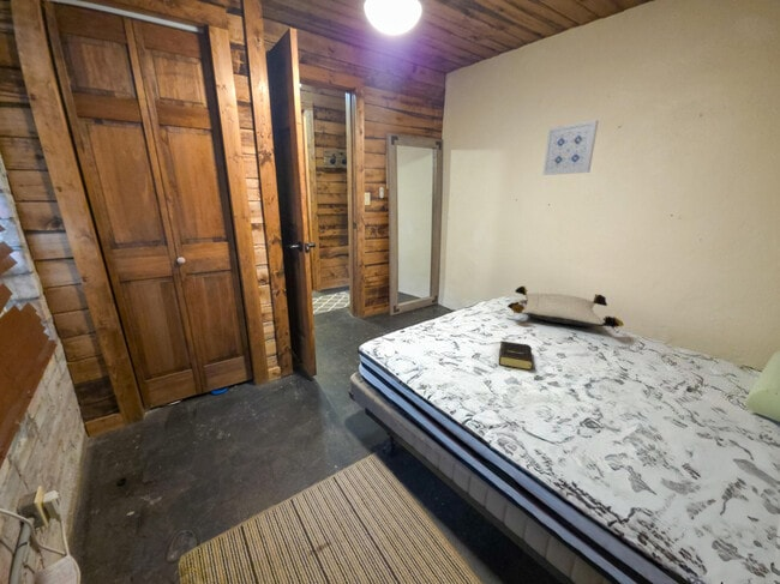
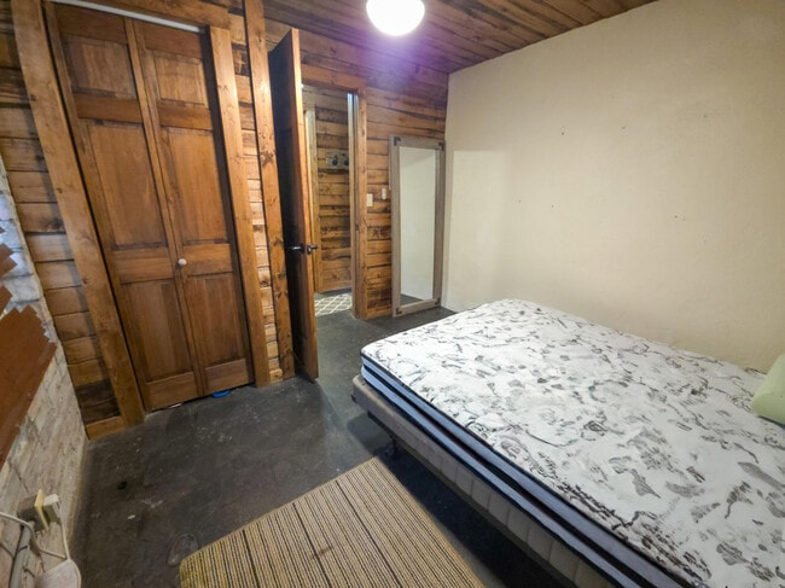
- wall art (568, 149)
- book (515, 354)
- pillow (559, 307)
